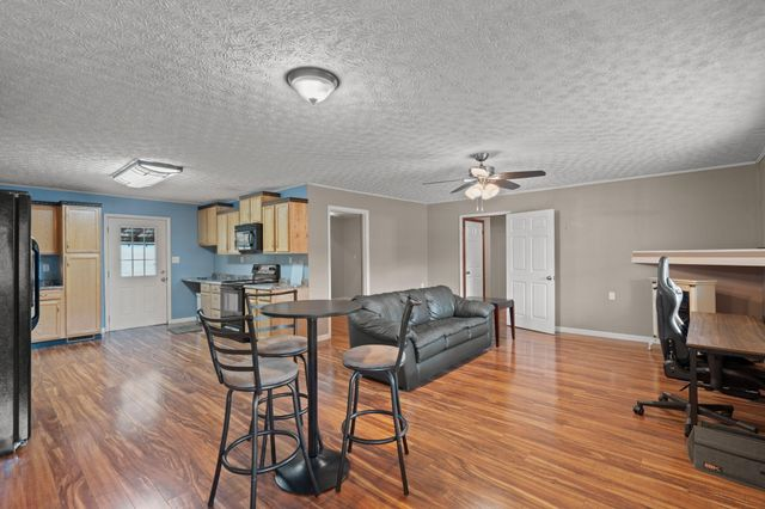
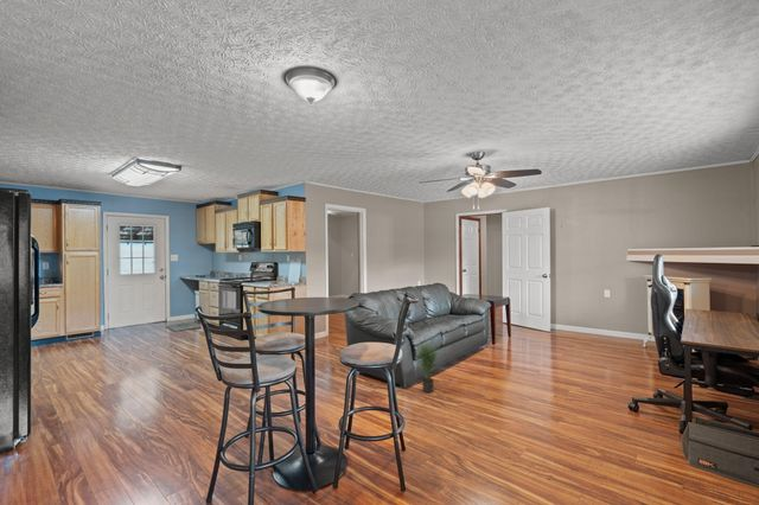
+ potted plant (426, 364)
